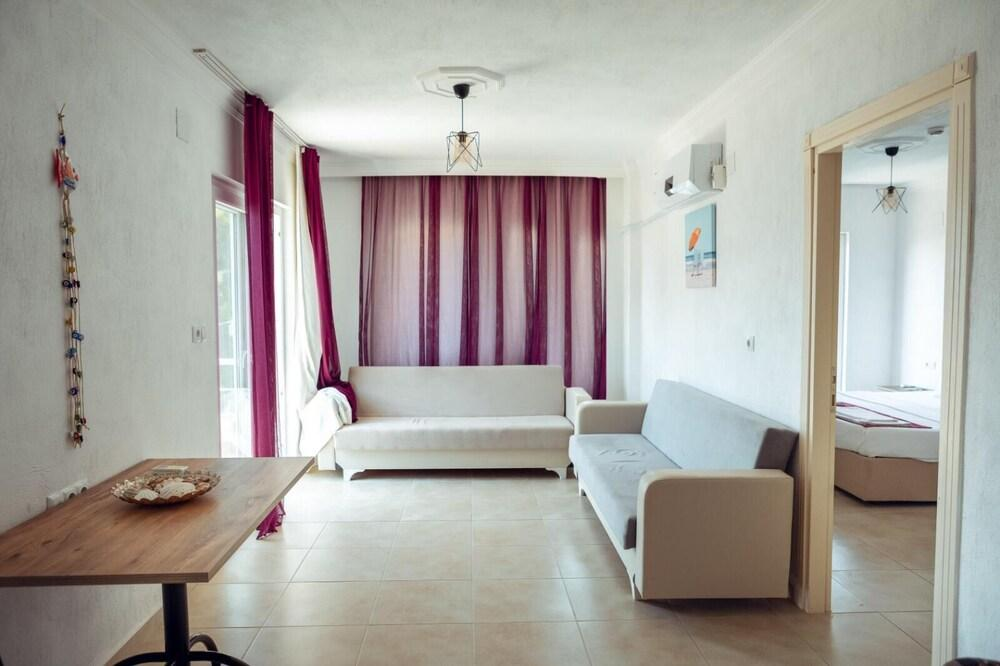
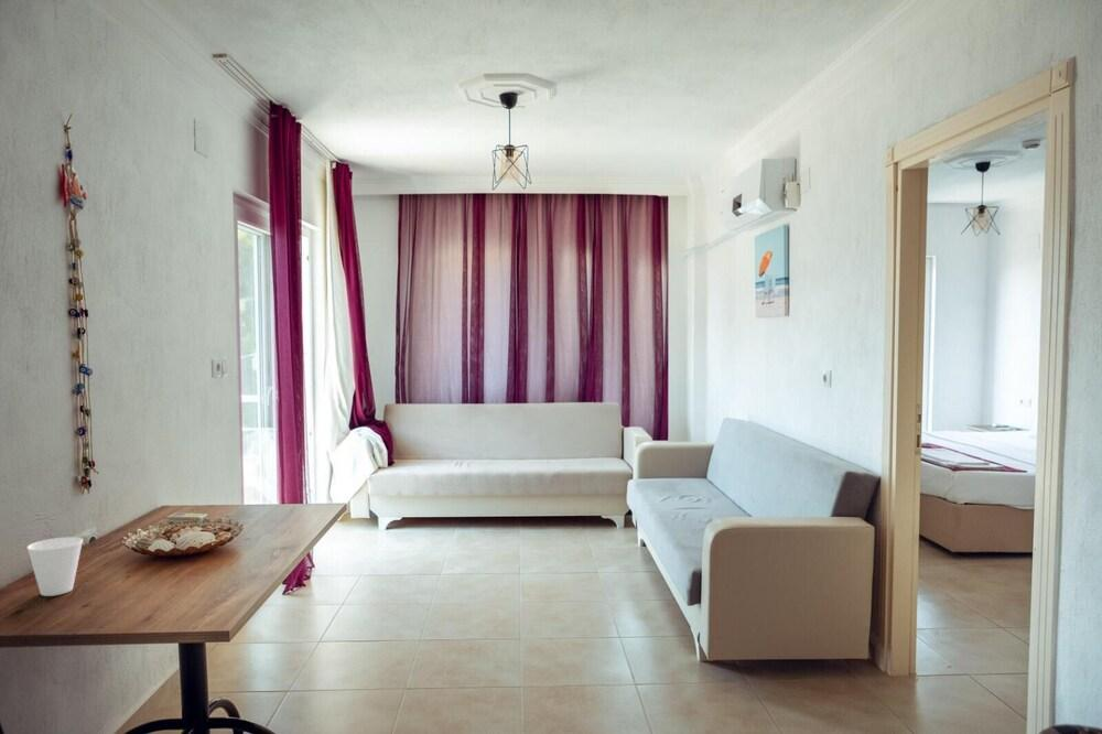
+ cup (55, 566)
